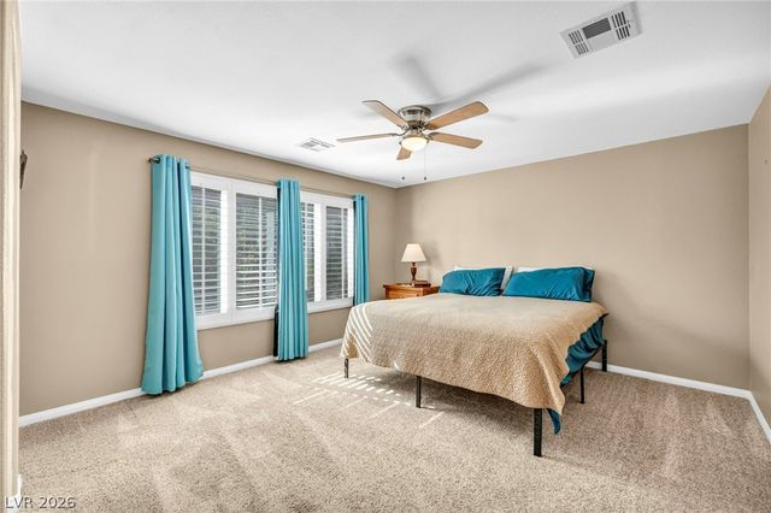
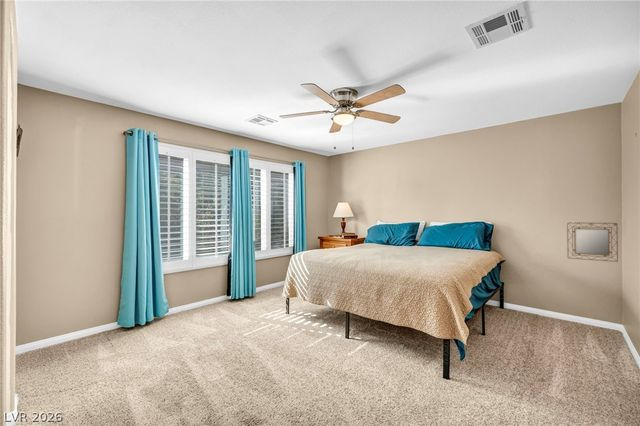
+ home mirror (591, 241)
